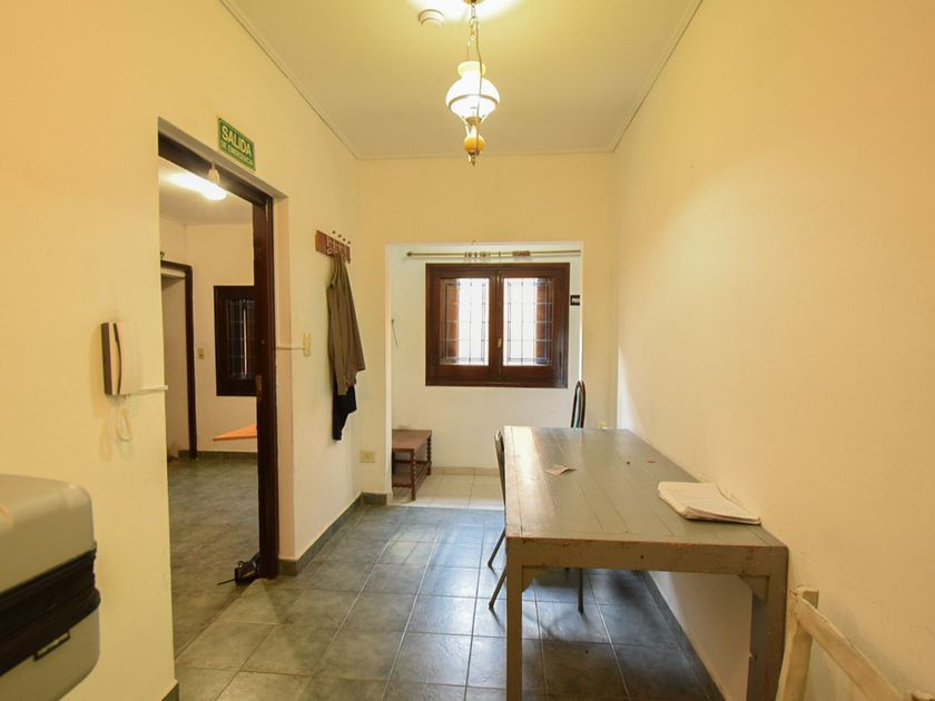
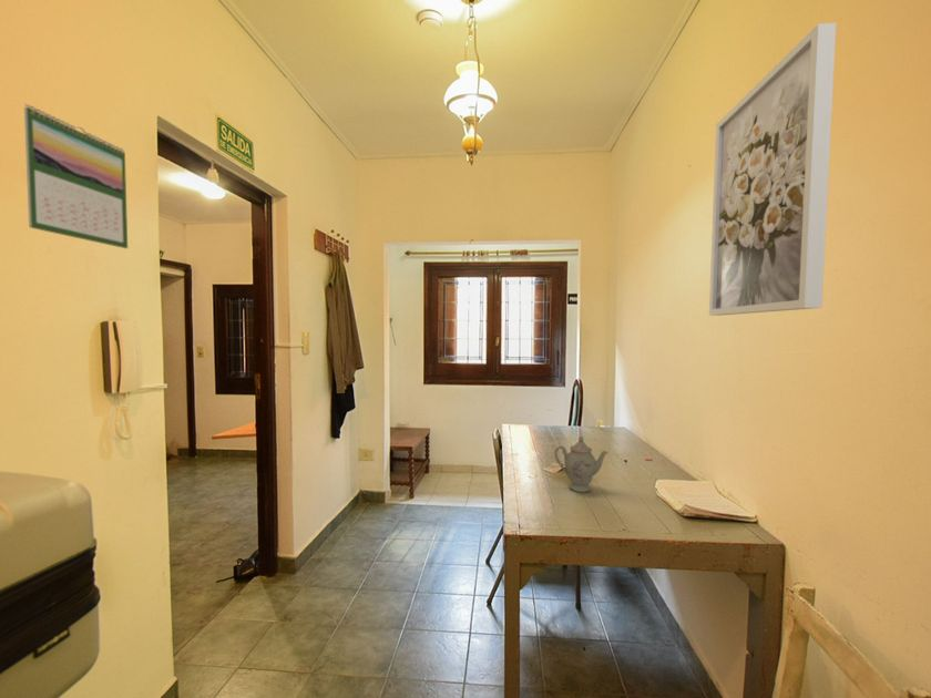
+ chinaware (581, 462)
+ wall art (759, 199)
+ calendar (82, 183)
